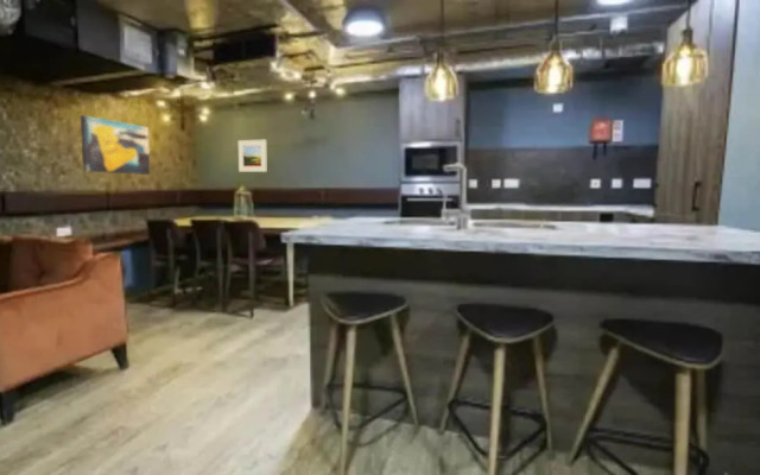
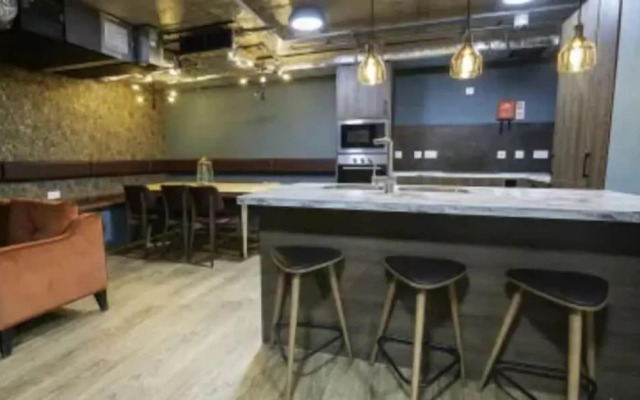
- wall art (118, 147)
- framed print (252, 156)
